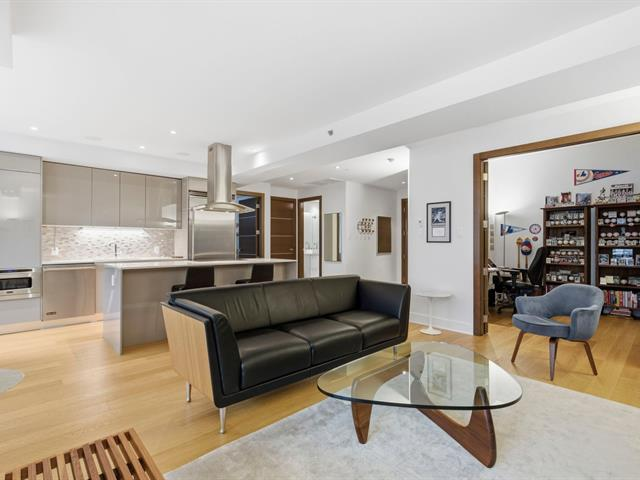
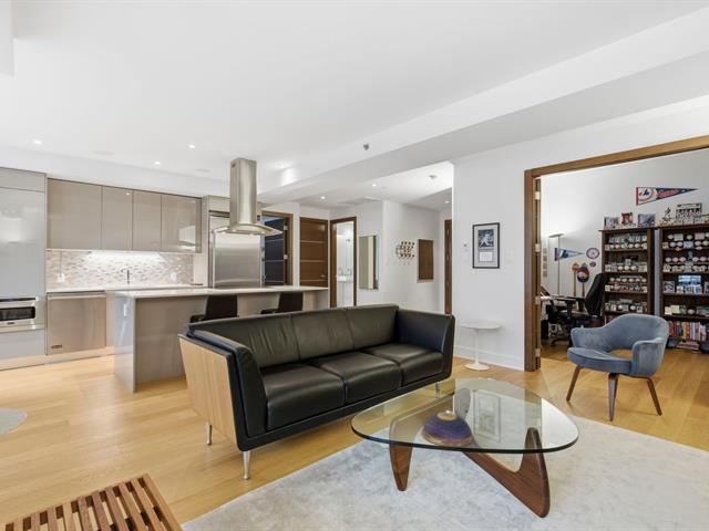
+ decorative bowl (446, 425)
